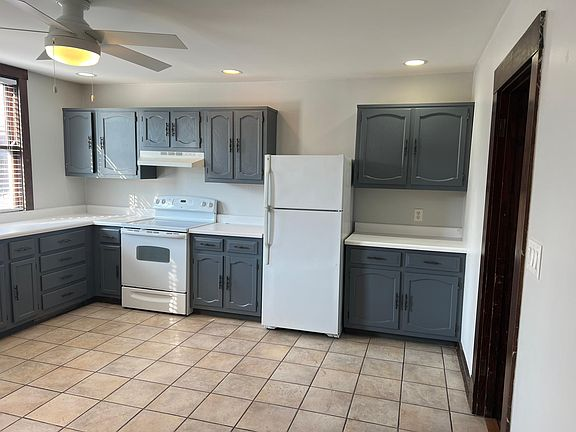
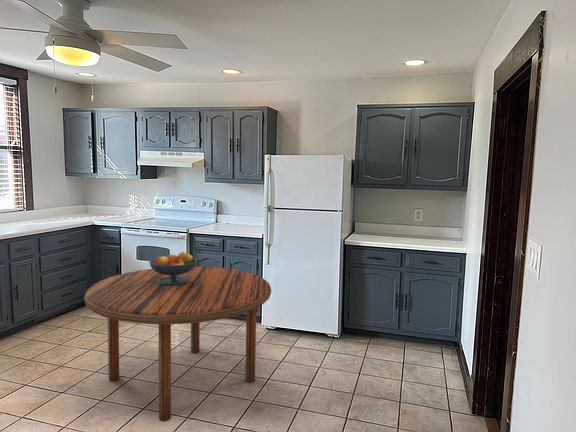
+ dining table (191, 332)
+ fruit bowl (173, 267)
